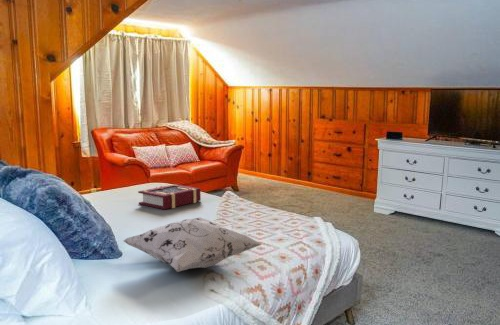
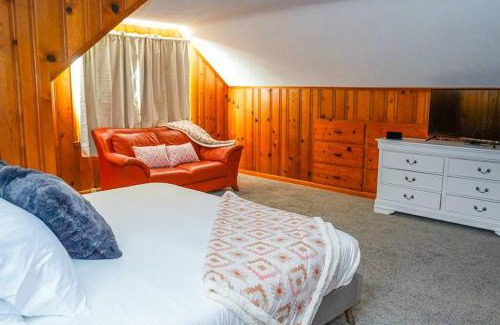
- decorative pillow (192, 242)
- book (170, 195)
